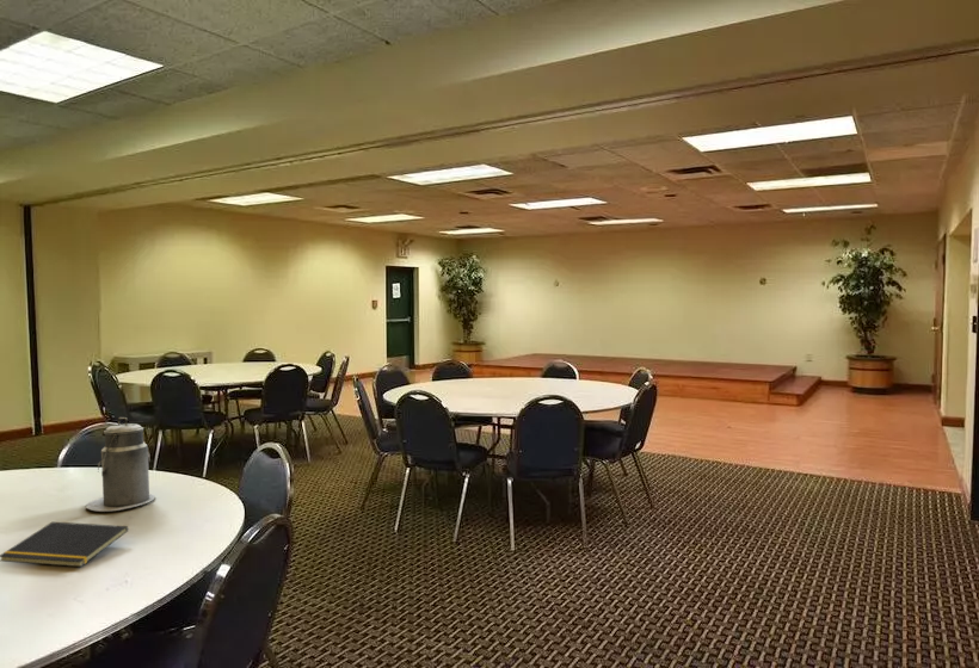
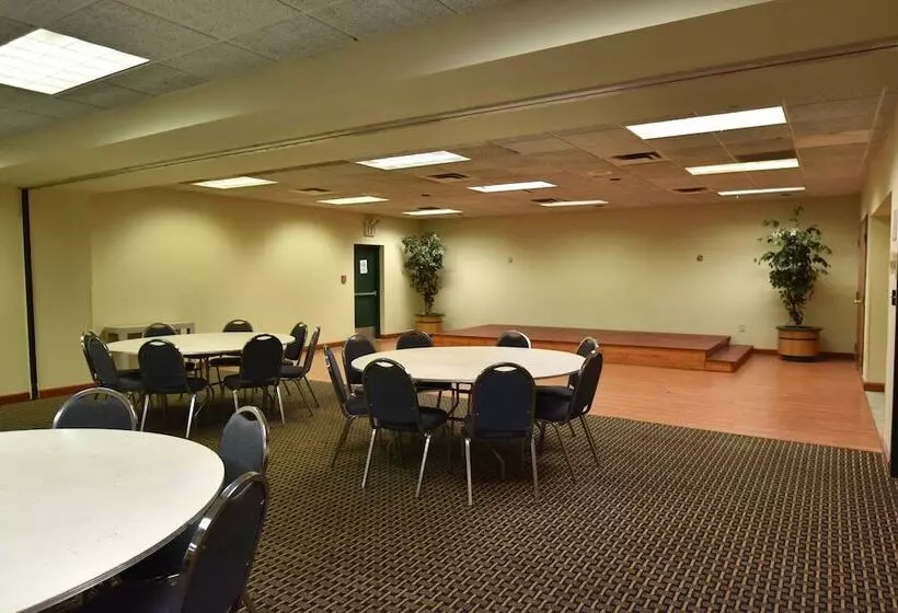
- canister (119, 460)
- notepad (66, 543)
